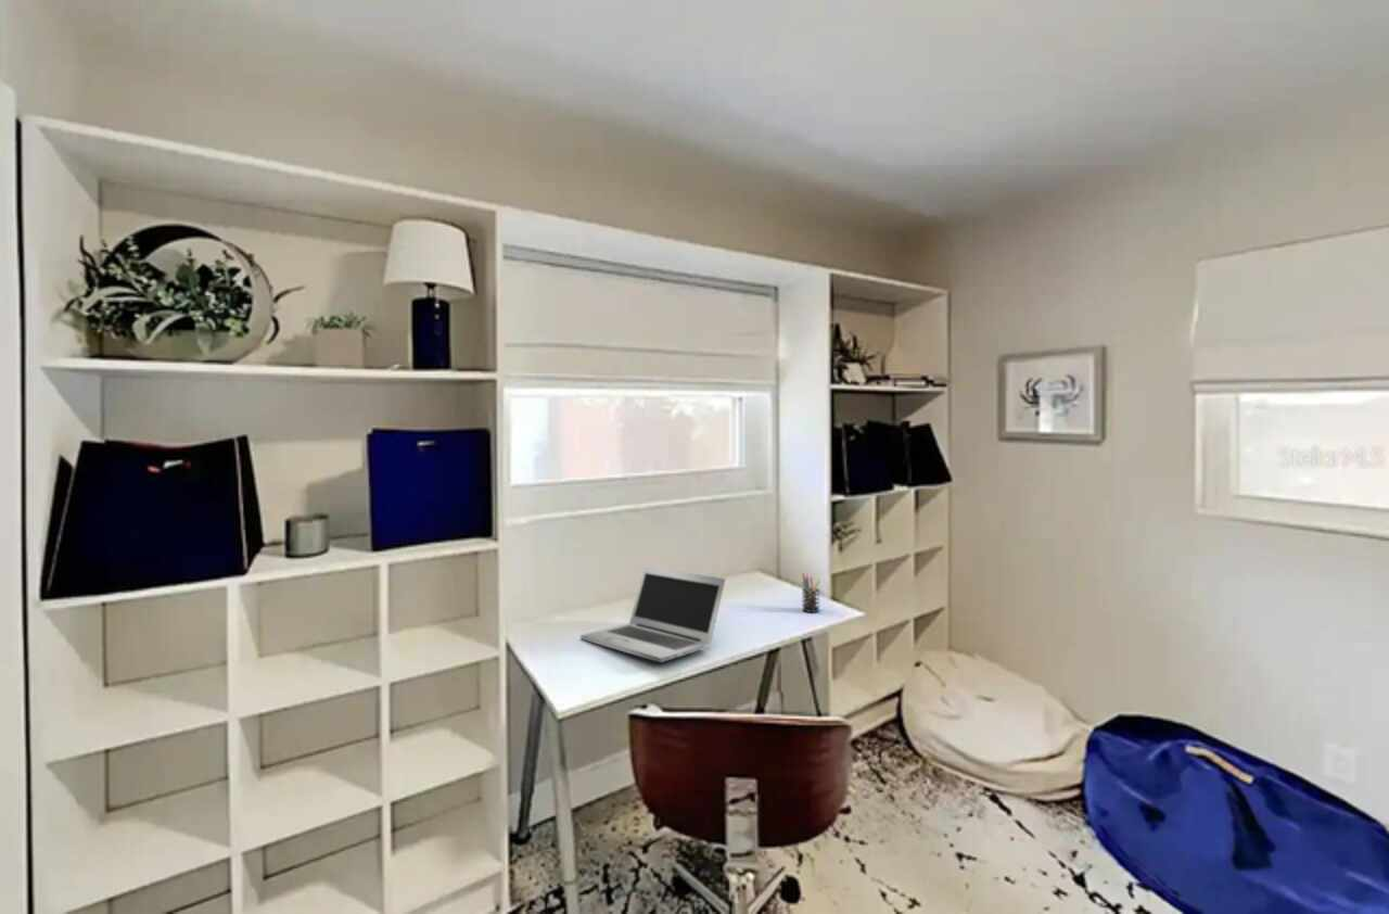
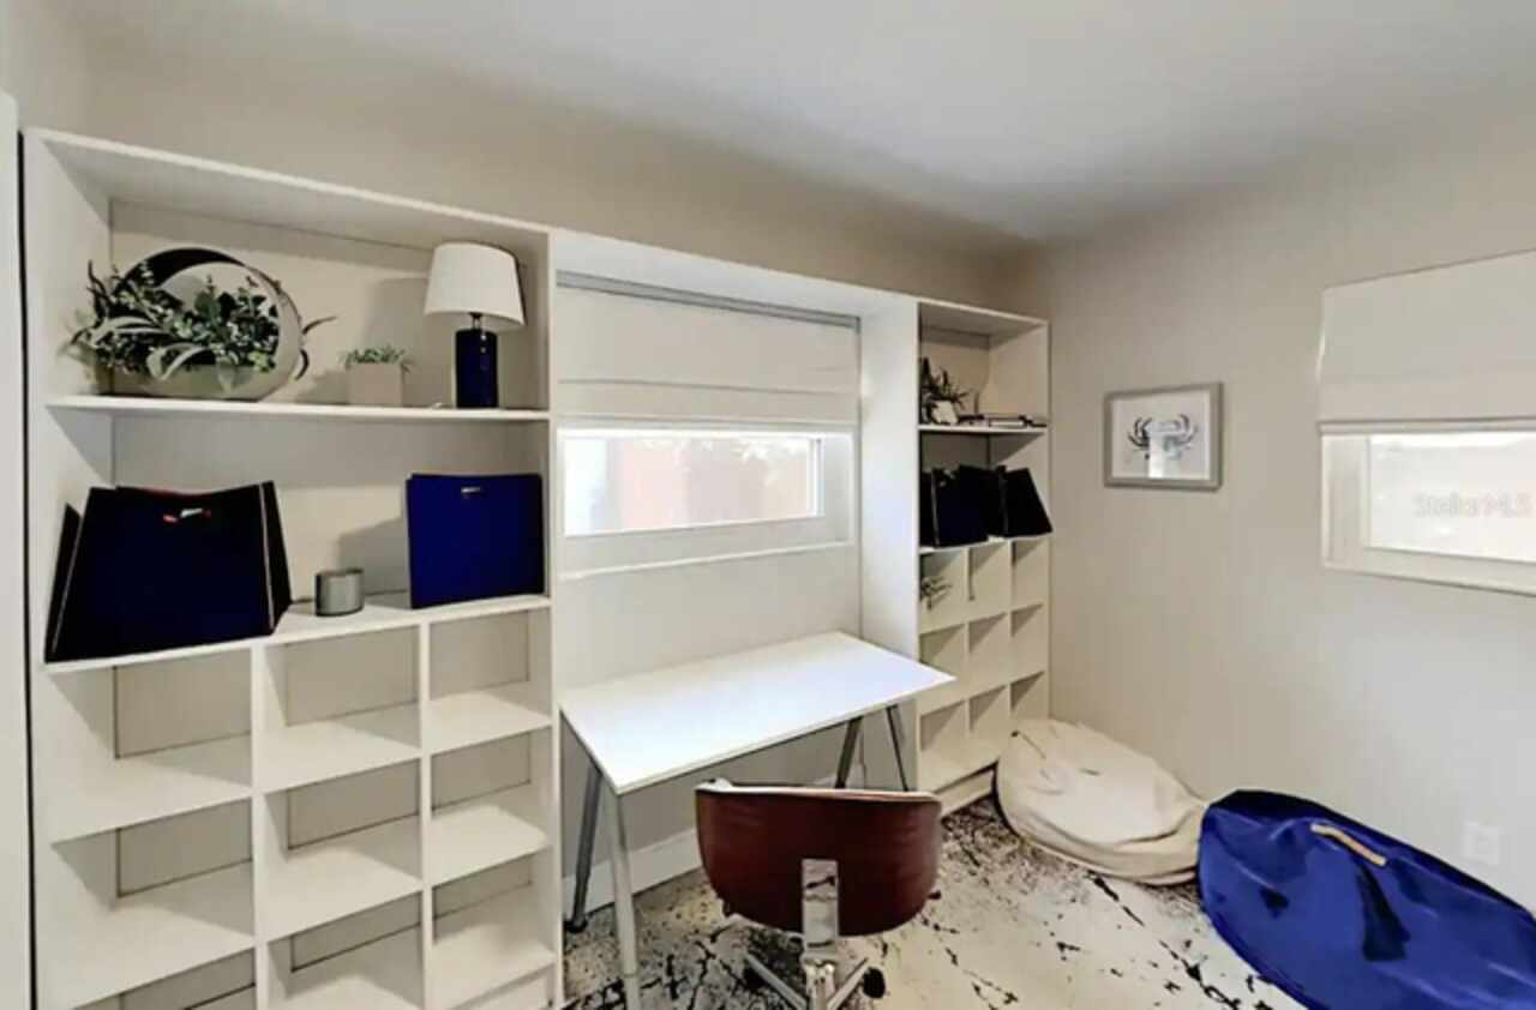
- laptop (652, 609)
- pen holder (808, 592)
